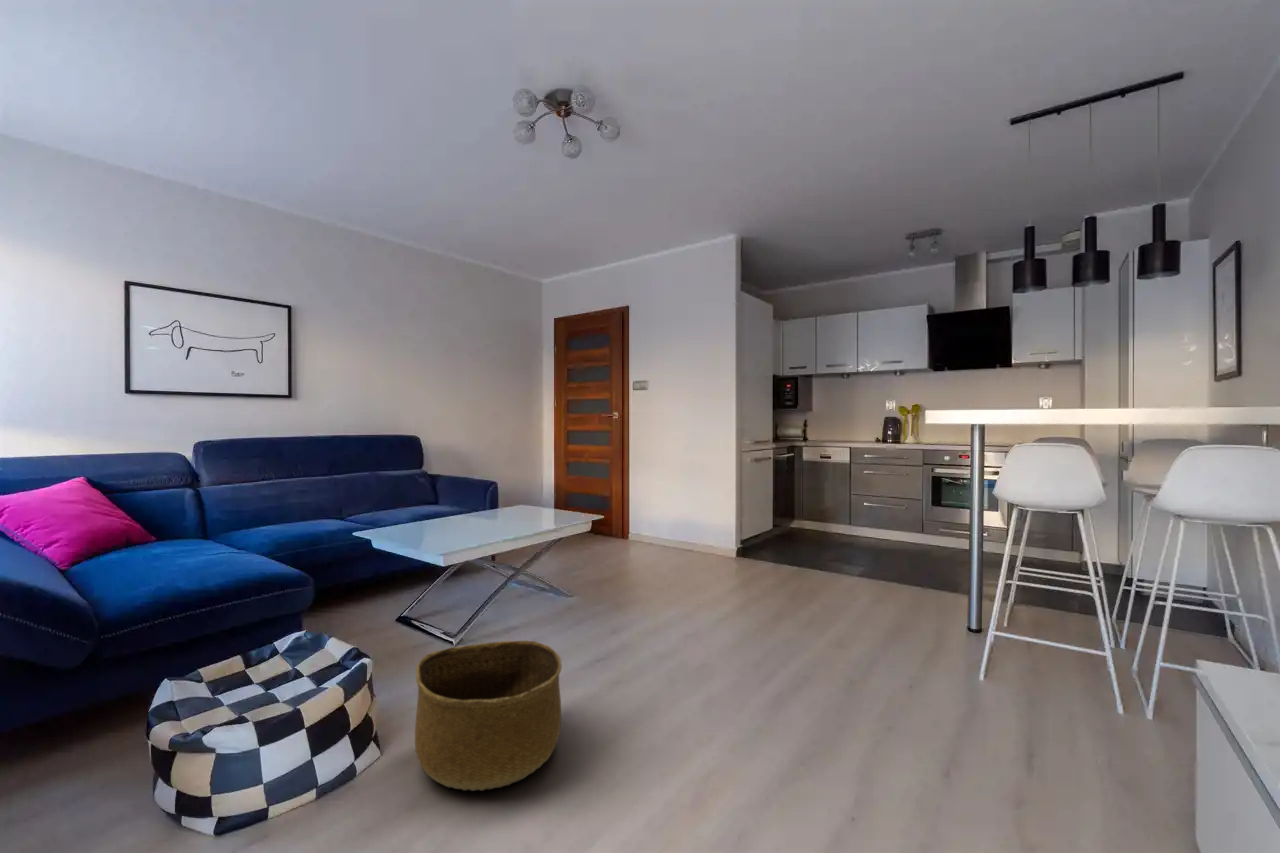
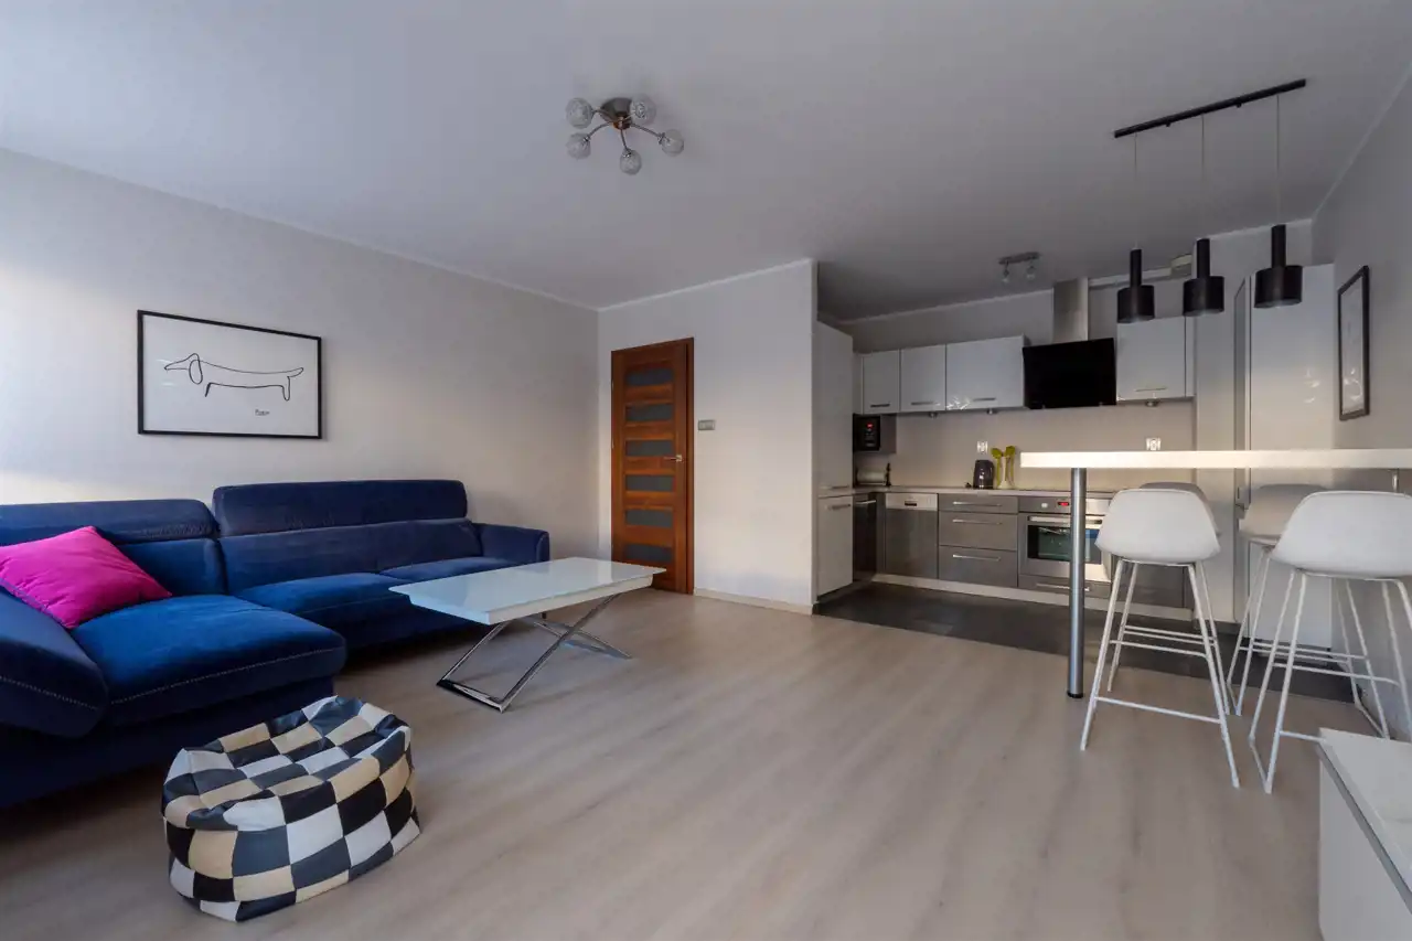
- basket (490, 709)
